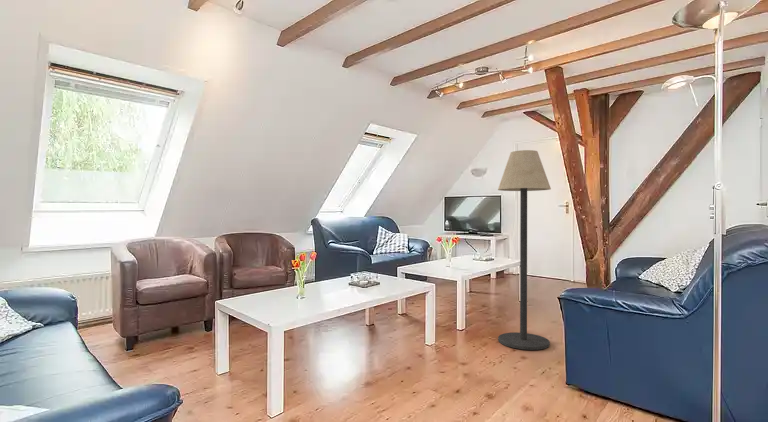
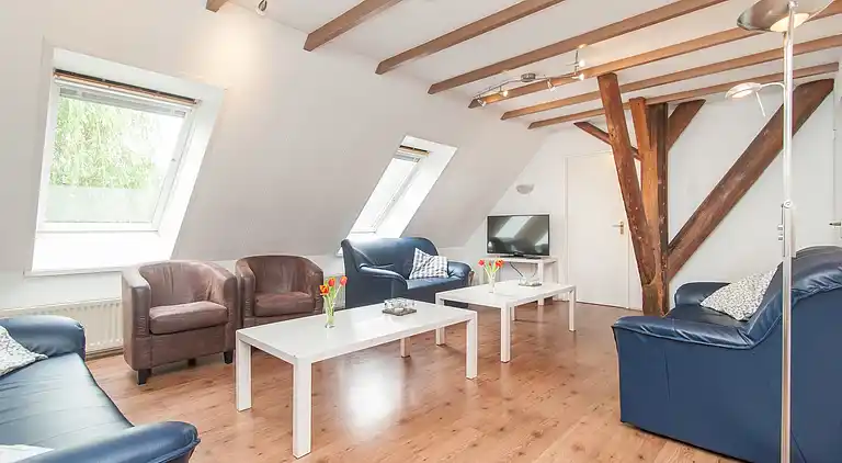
- floor lamp (523, 246)
